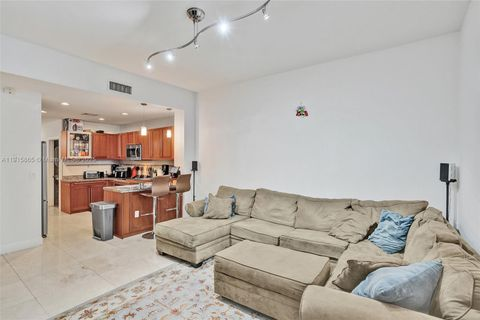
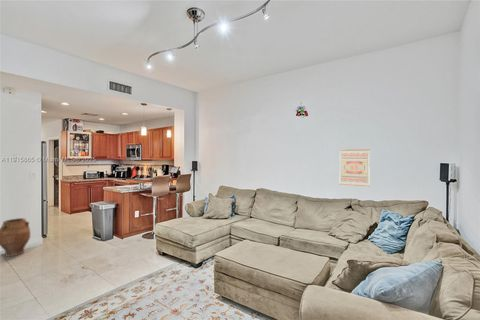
+ wall art (354, 167)
+ vase (14, 236)
